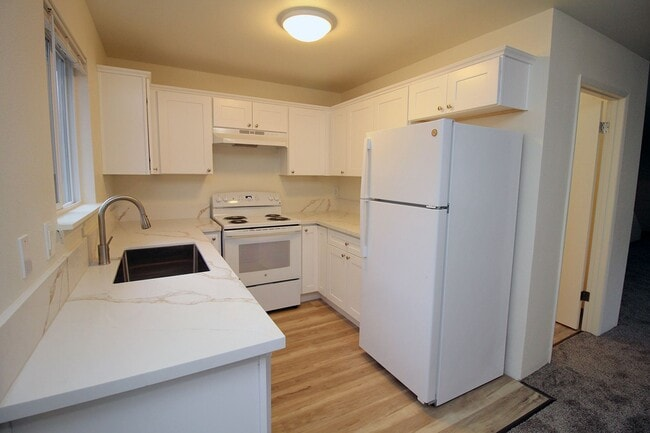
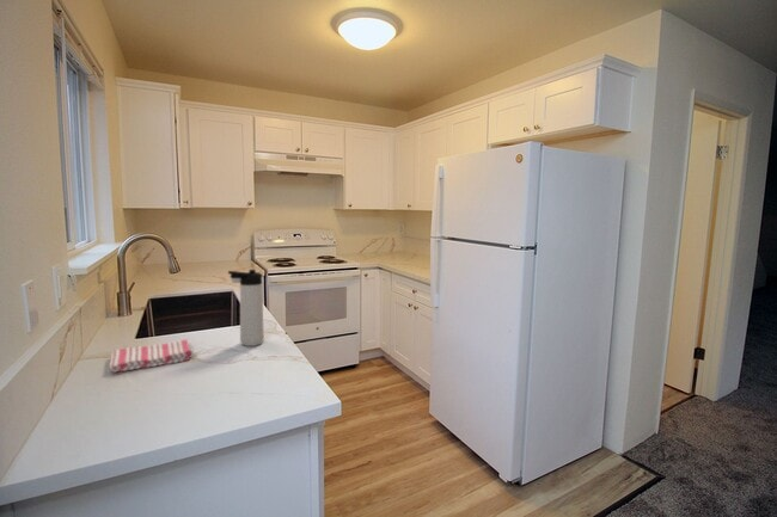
+ dish towel (152, 352)
+ thermos bottle (245, 307)
